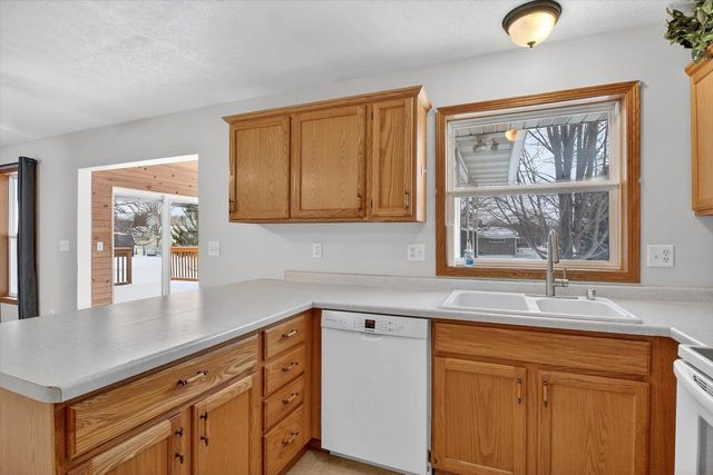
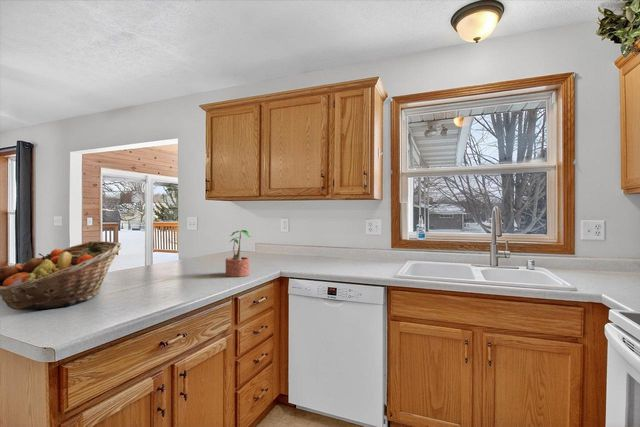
+ fruit basket (61, 271)
+ potted plant (239, 252)
